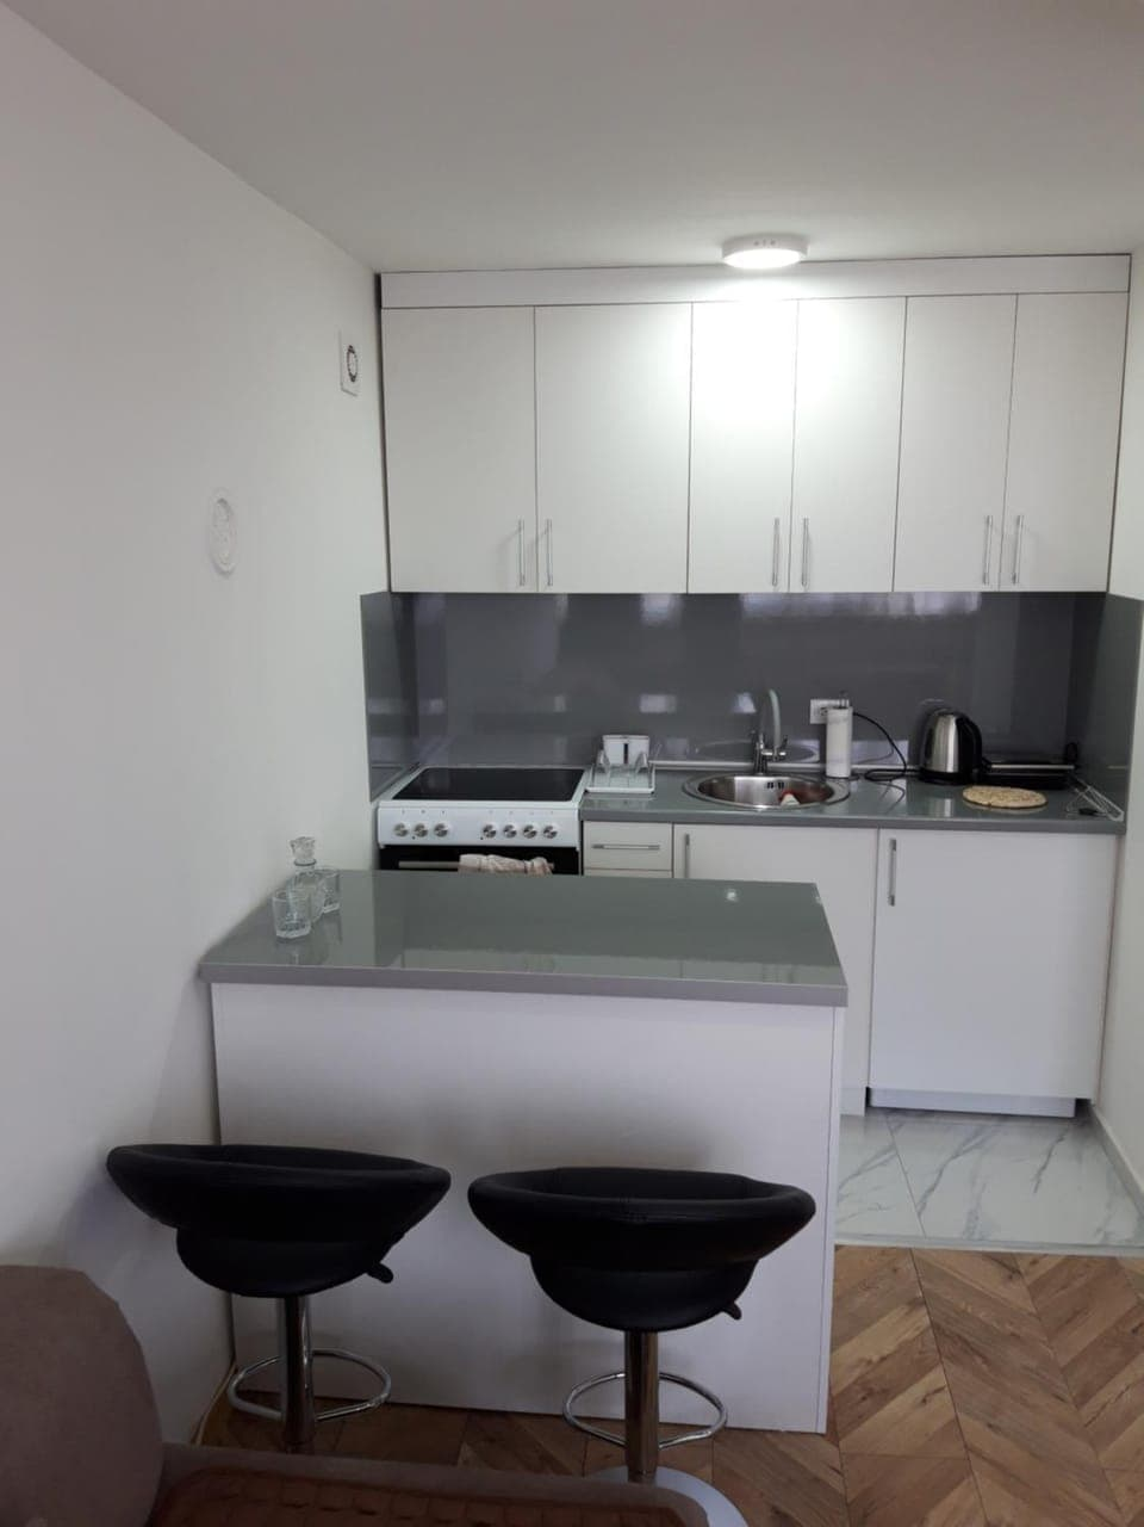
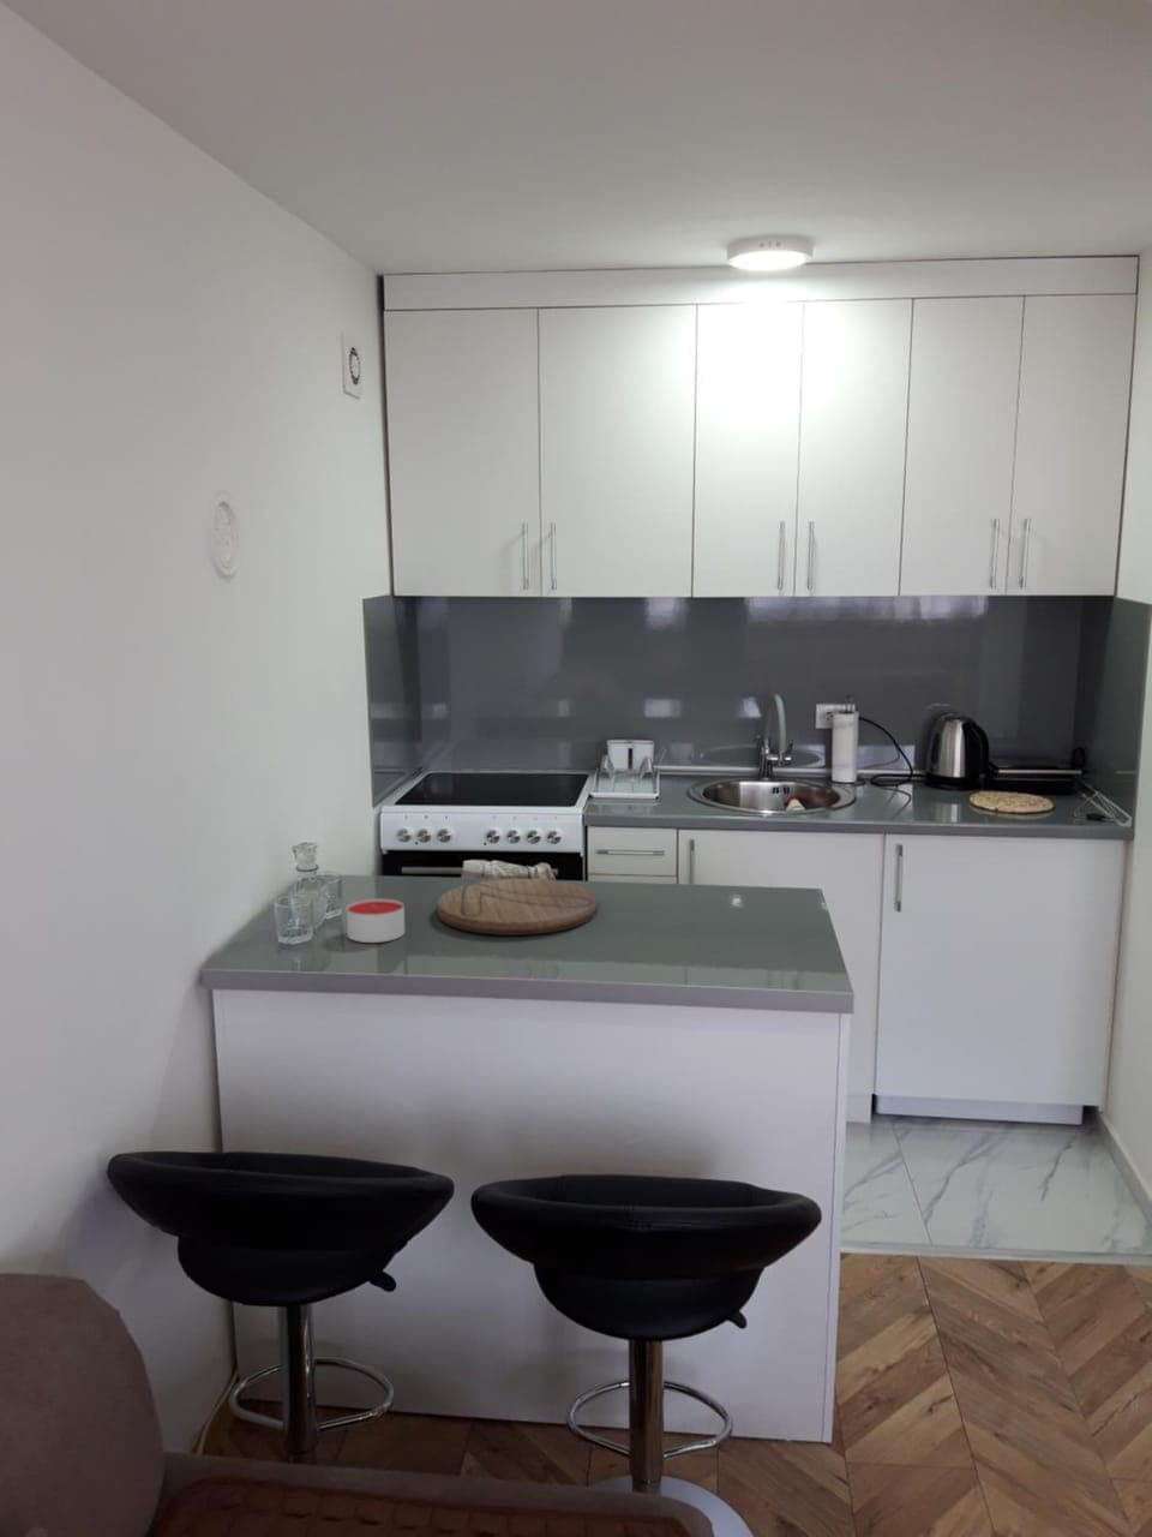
+ cutting board (517, 904)
+ candle (375, 919)
